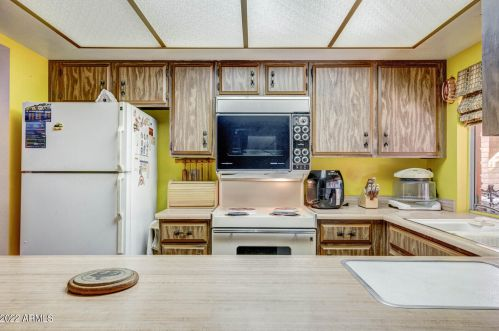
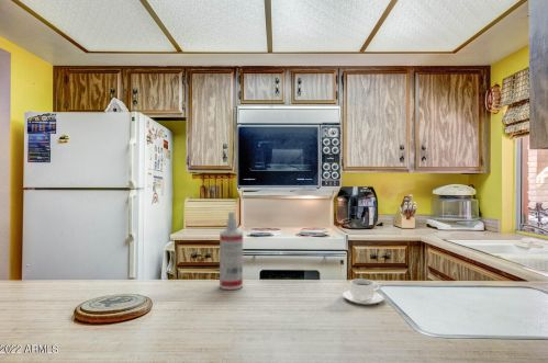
+ spray bottle (231, 249)
+ coffee cup (362, 290)
